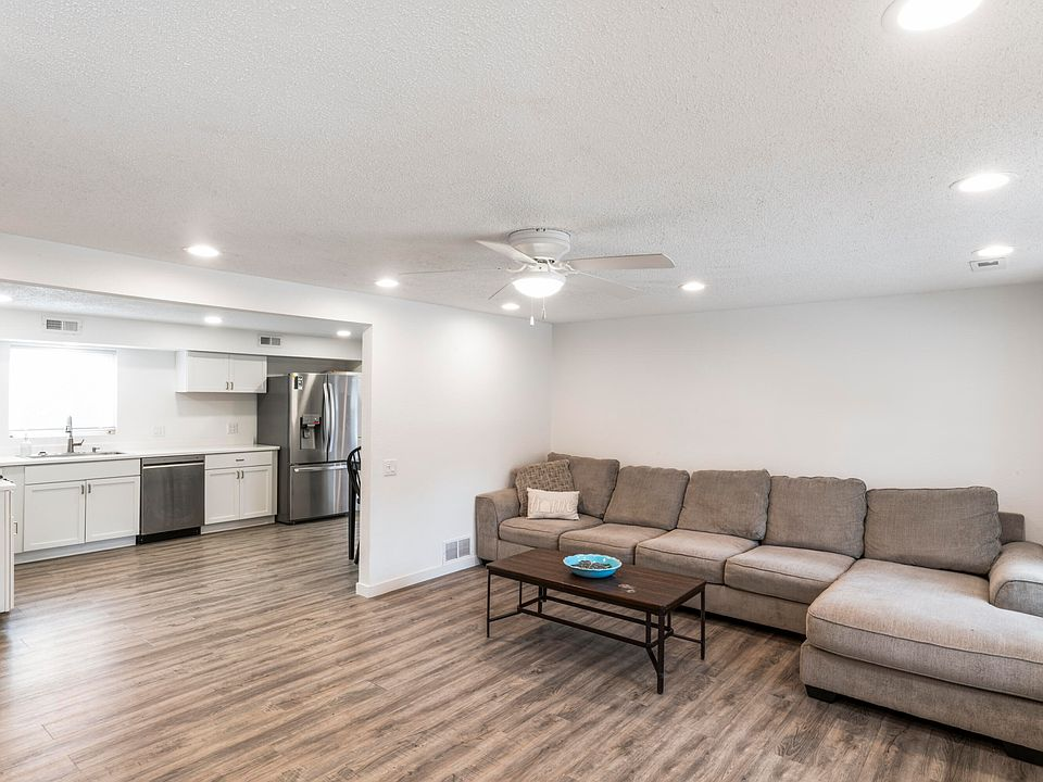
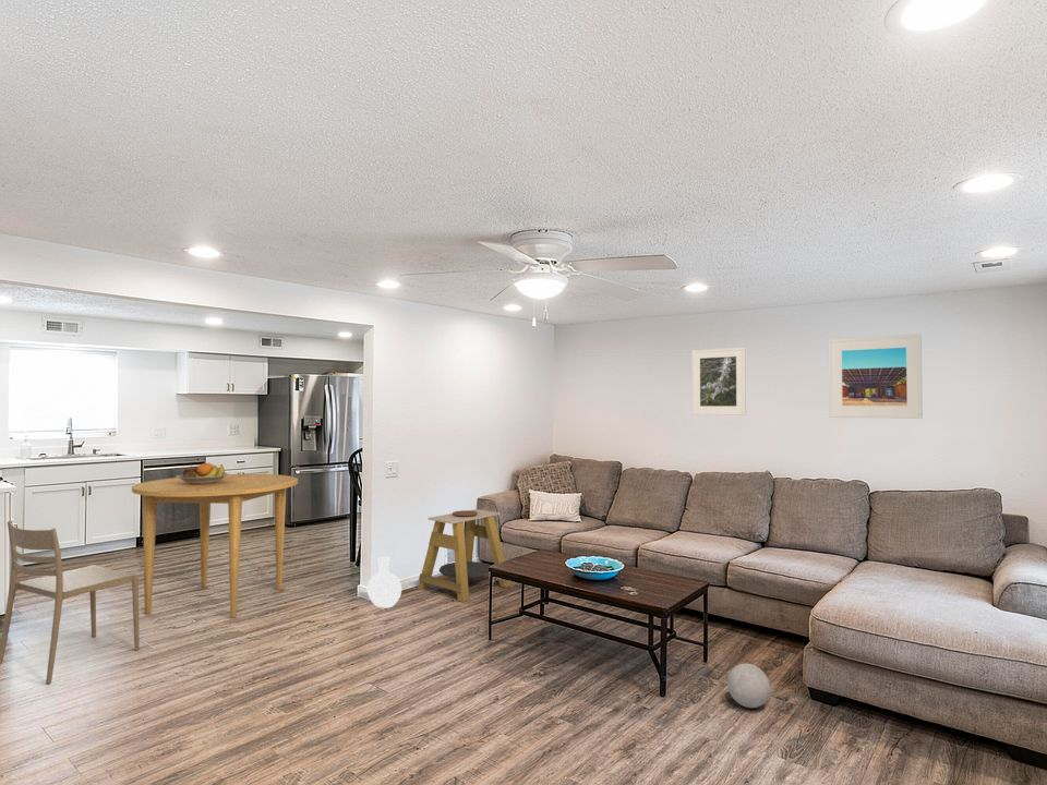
+ ball (748, 685)
+ dining table (208, 540)
+ vase (384, 581)
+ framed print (872, 377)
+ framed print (718, 382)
+ chair (71, 588)
+ fruit bowl (203, 472)
+ side table (465, 550)
